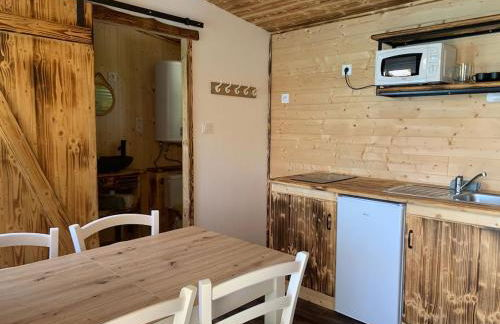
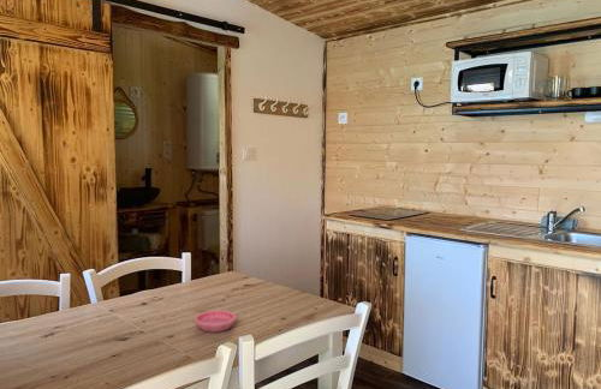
+ saucer (215, 321)
